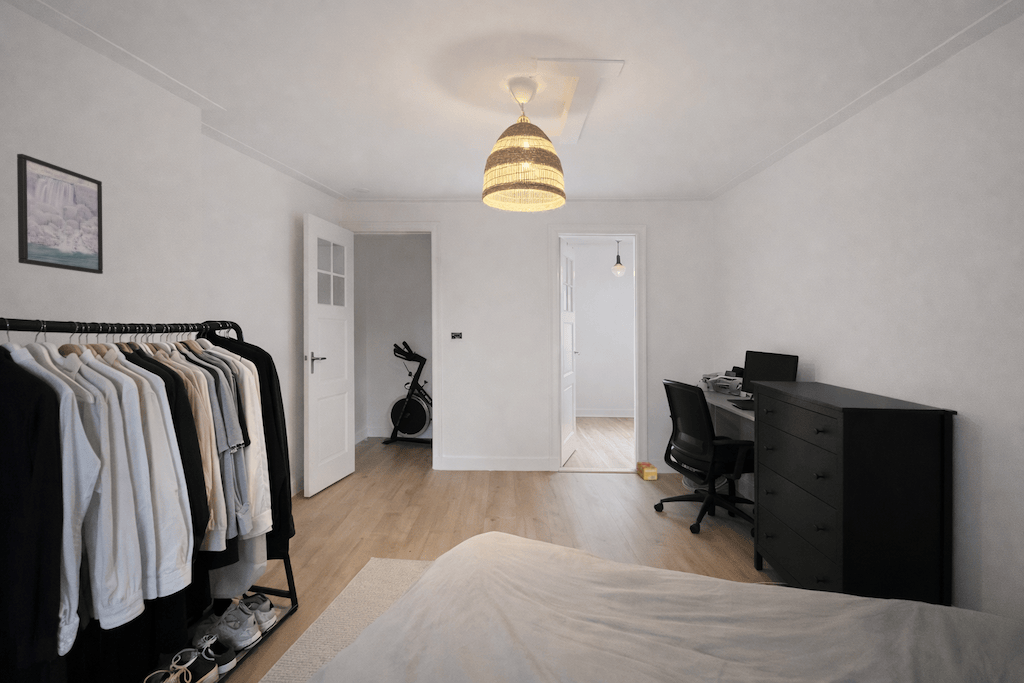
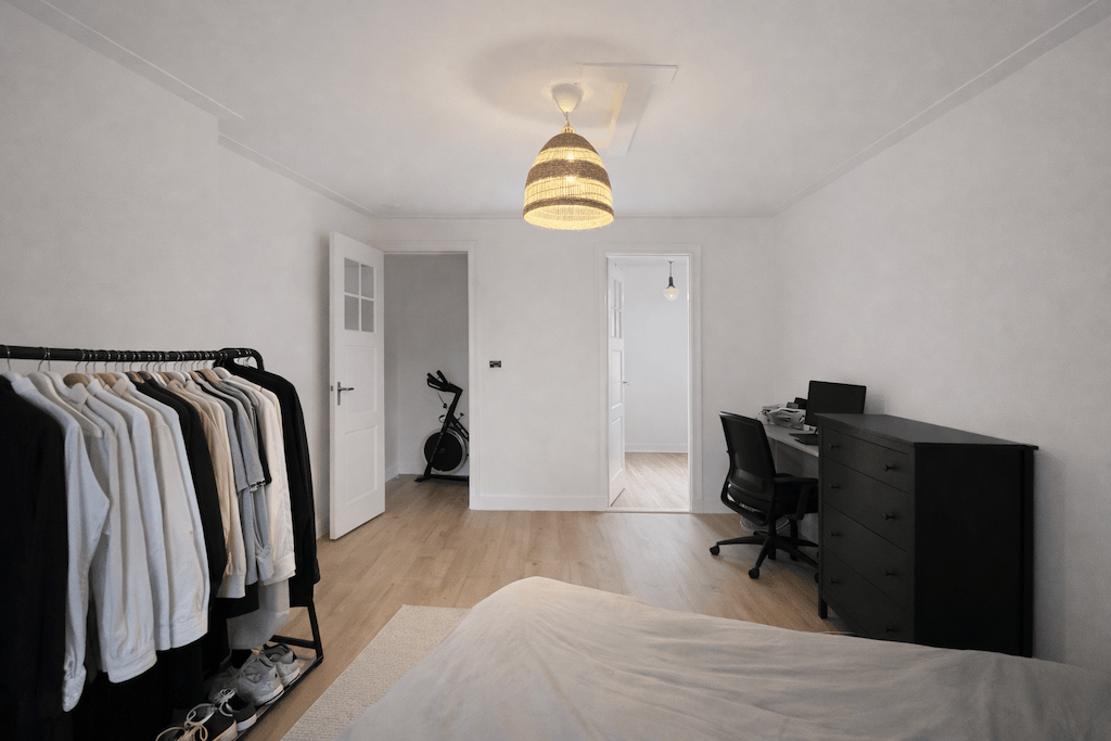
- cardboard box (646, 470)
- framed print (63, 218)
